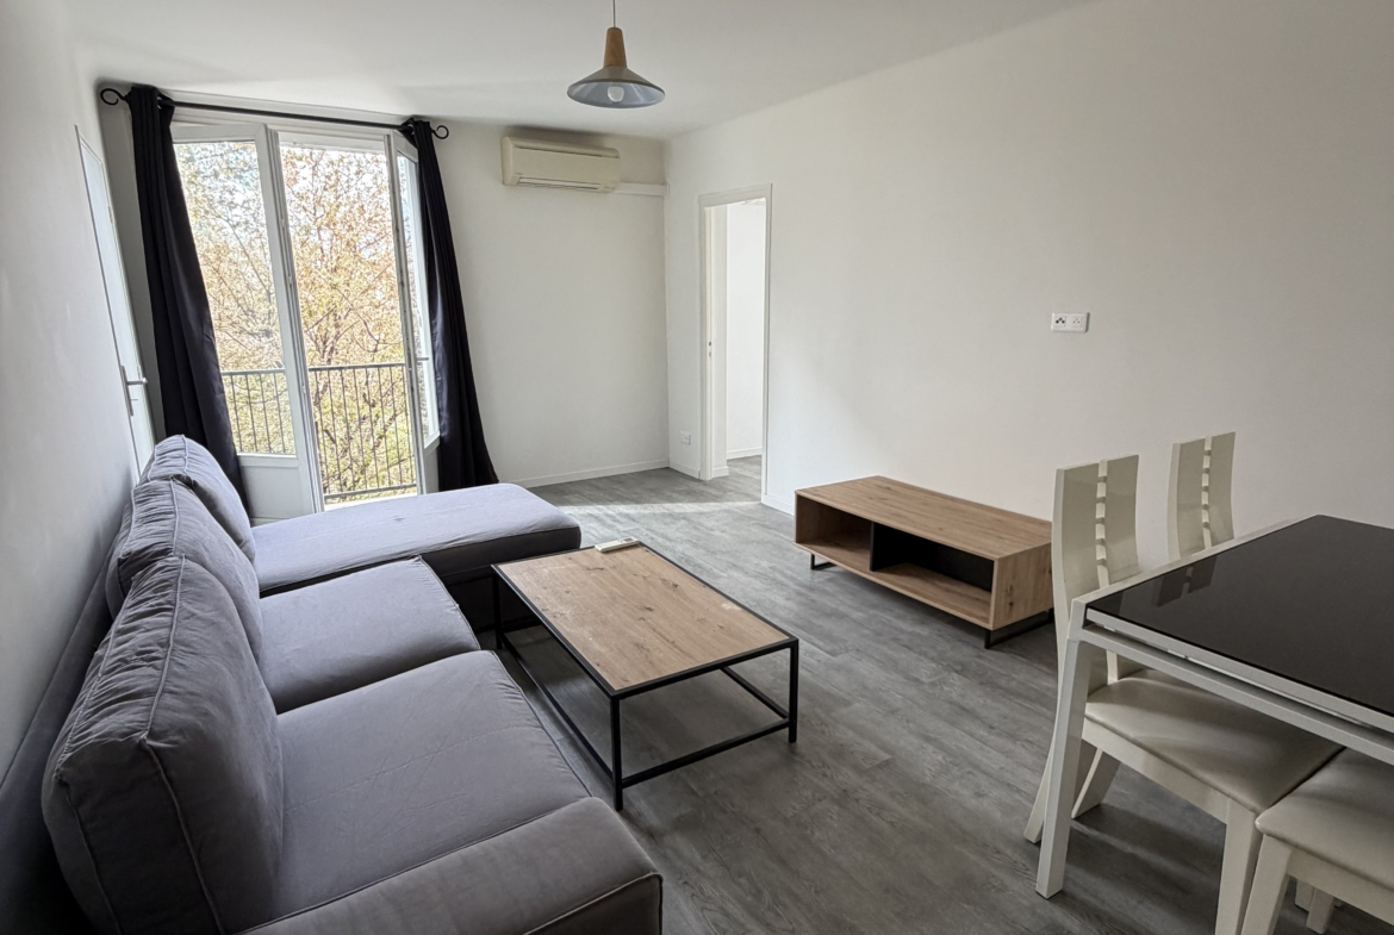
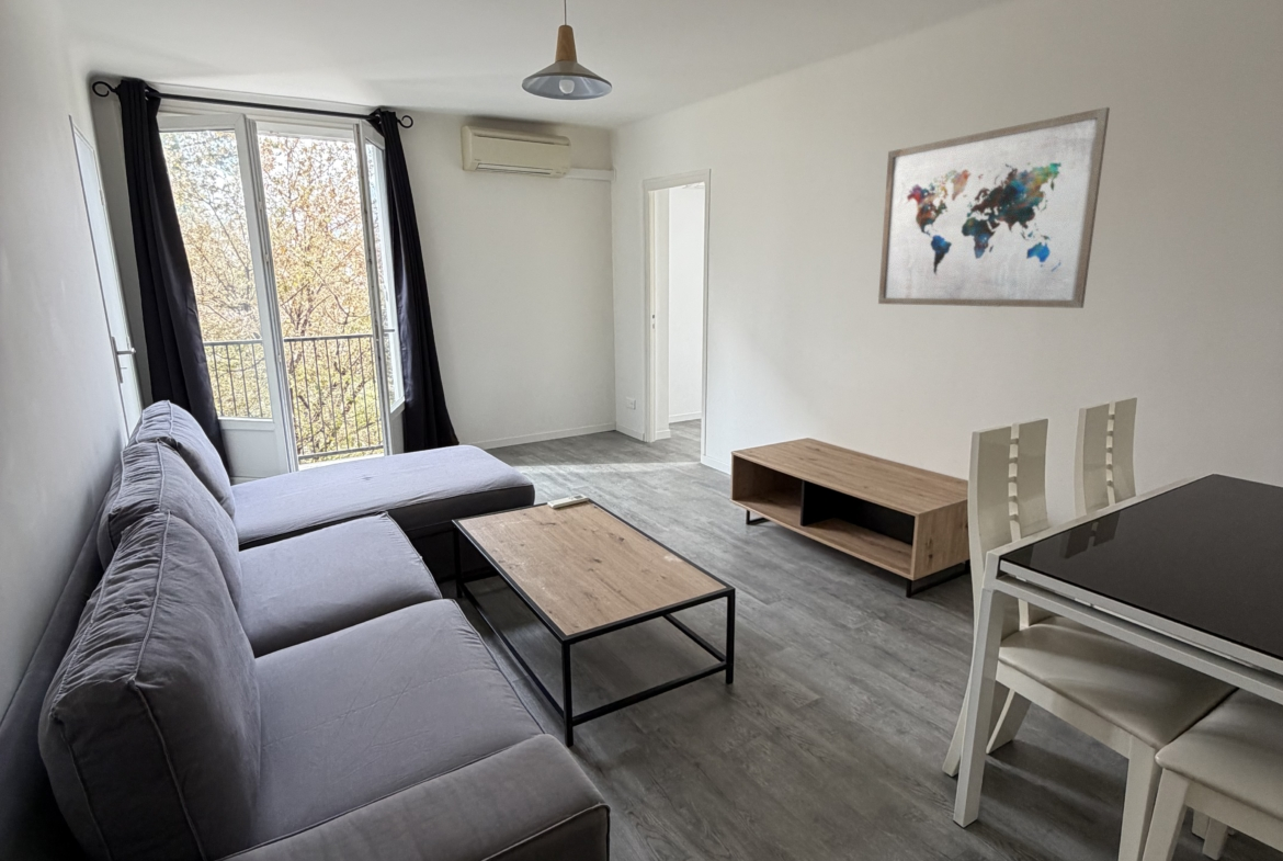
+ wall art (975, 220)
